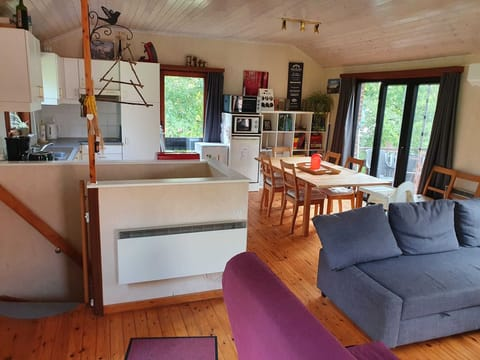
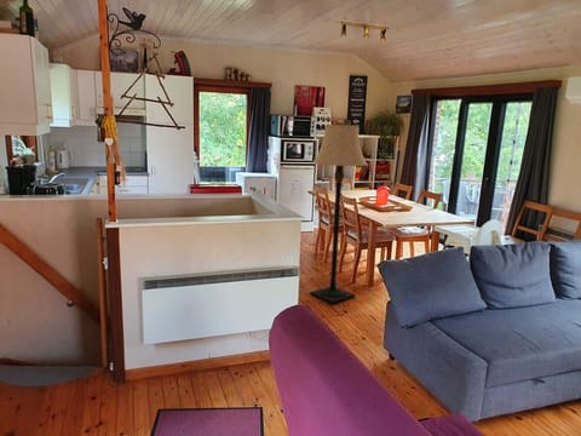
+ lamp (336, 213)
